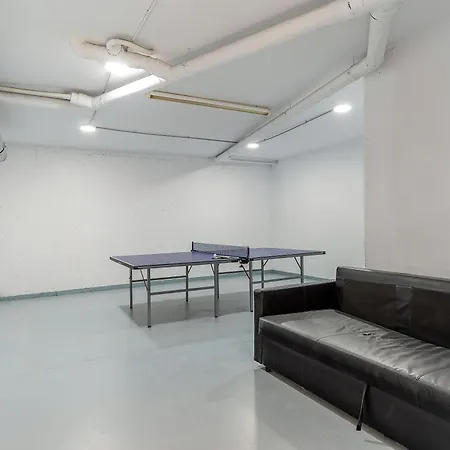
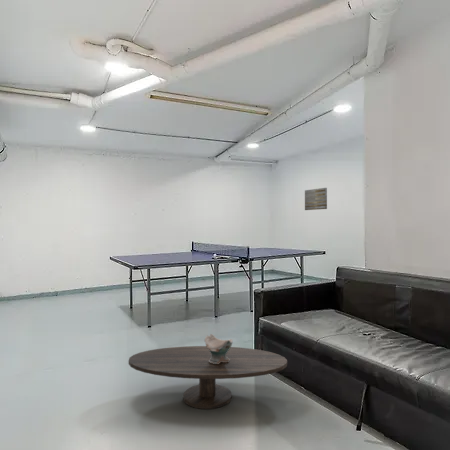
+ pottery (219, 348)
+ coffee table (207, 378)
+ wall art (315, 199)
